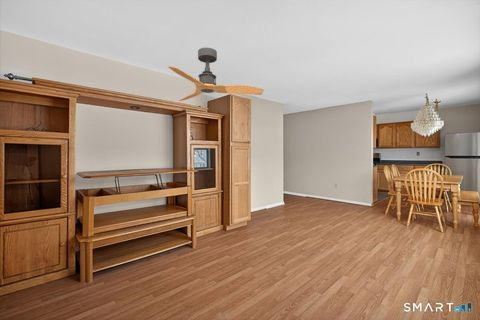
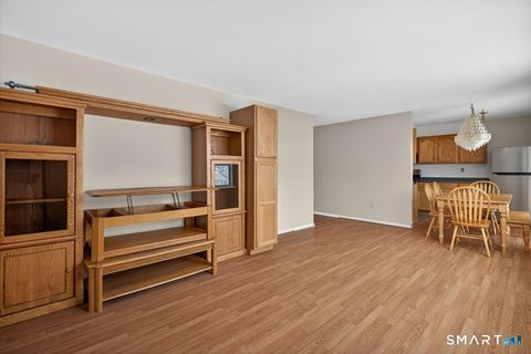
- ceiling fan (214, 75)
